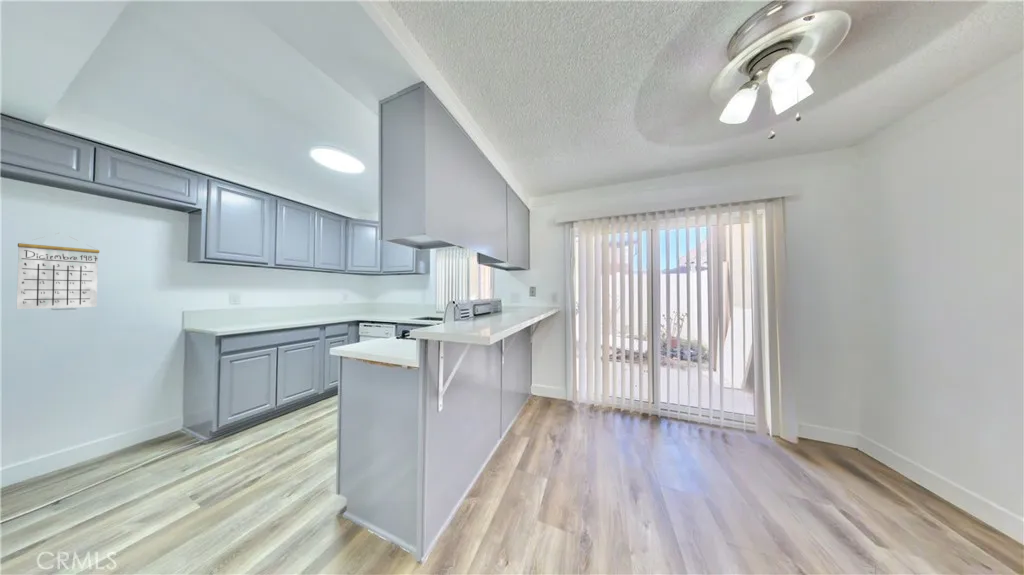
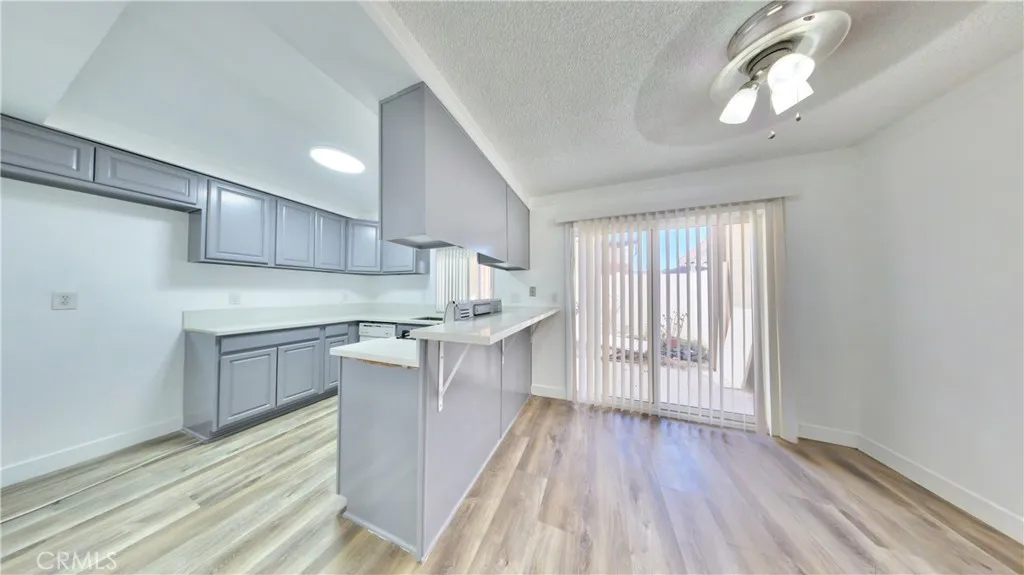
- calendar (60, 270)
